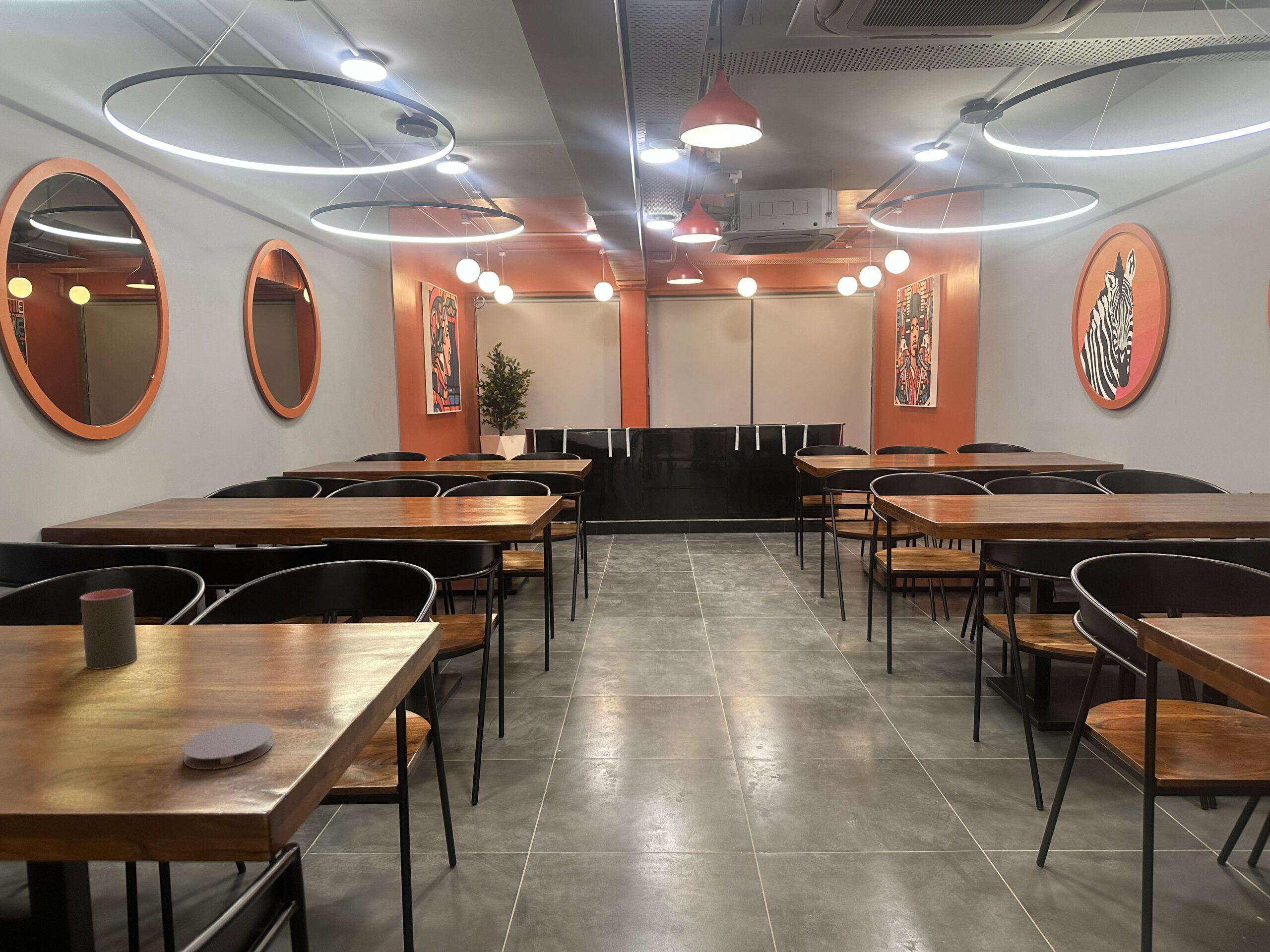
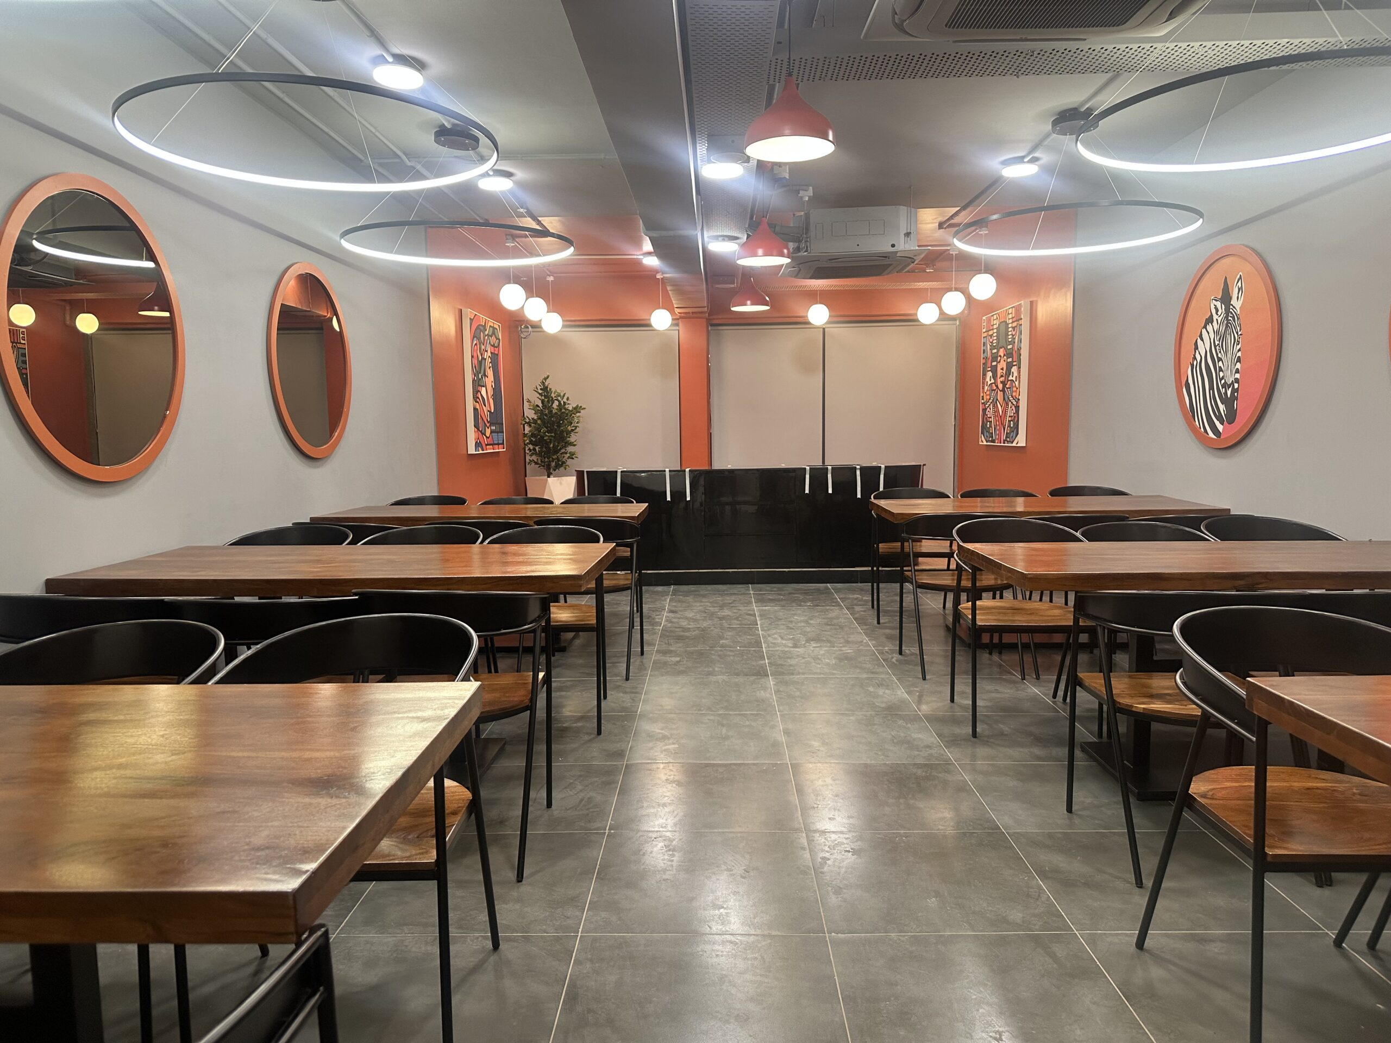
- cup (109, 628)
- coaster (229, 745)
